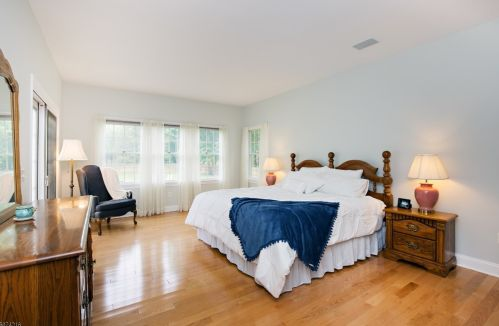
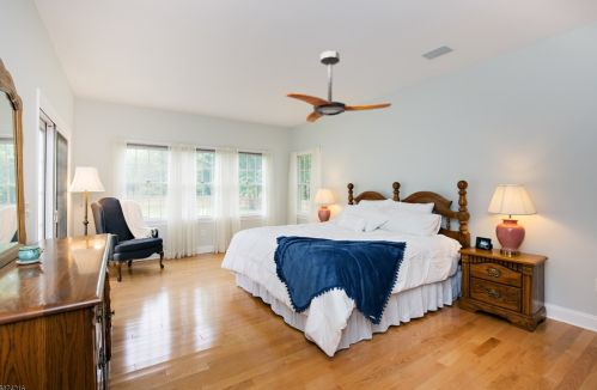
+ ceiling fan (330, 84)
